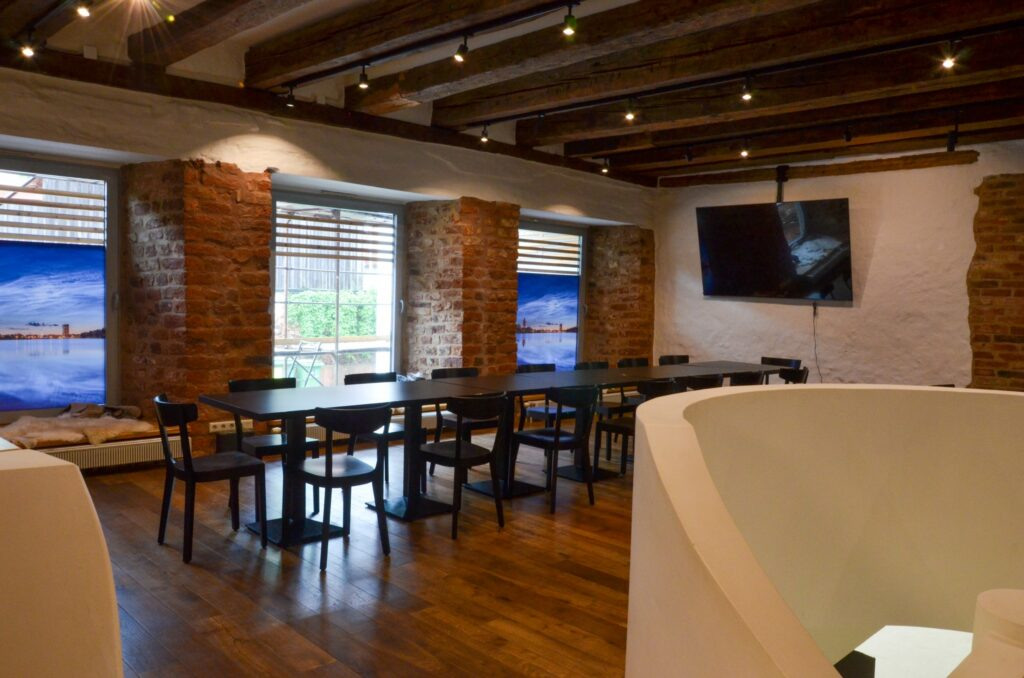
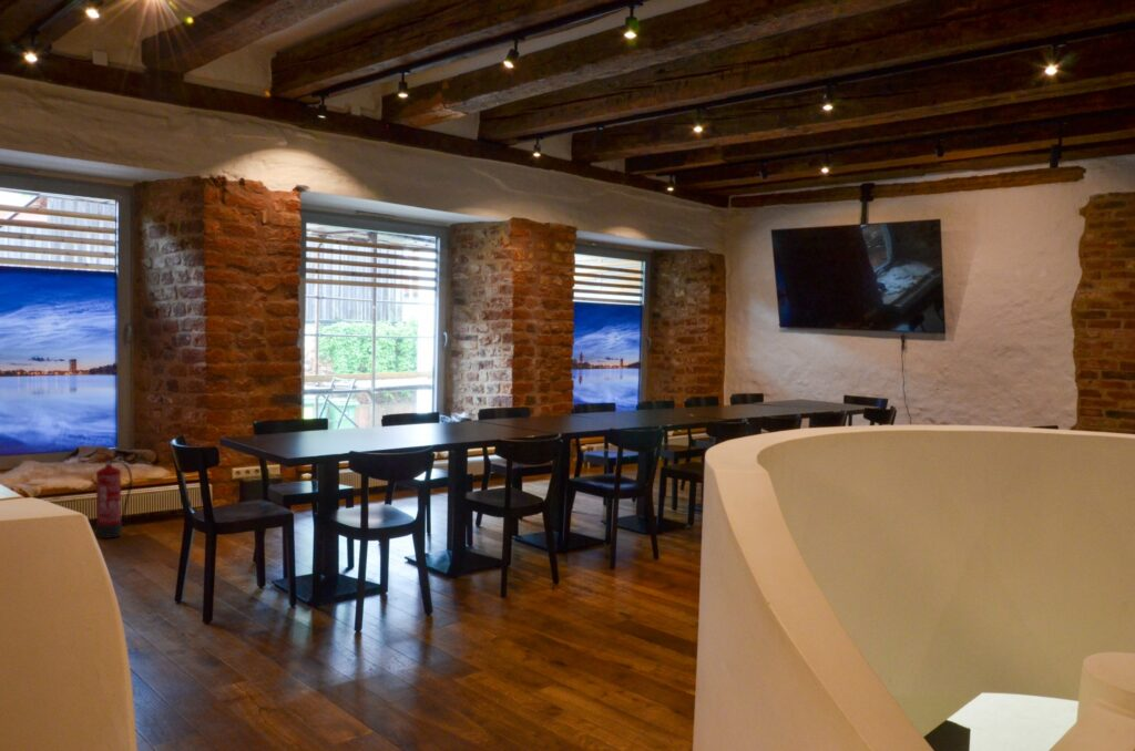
+ fire extinguisher (113, 492)
